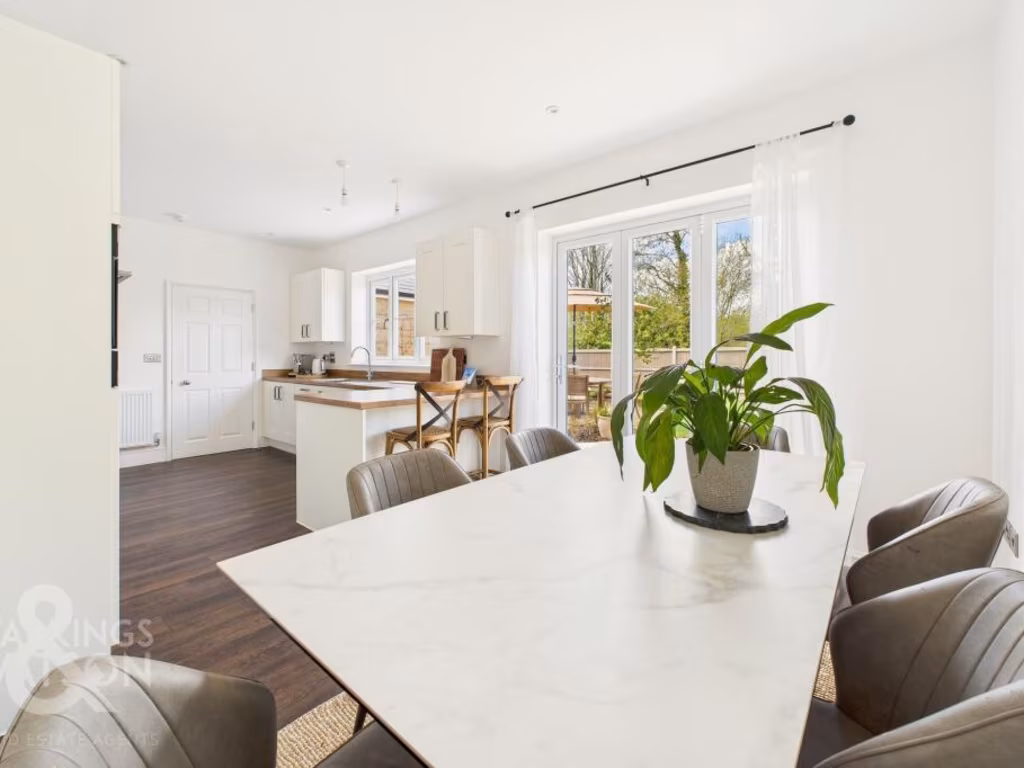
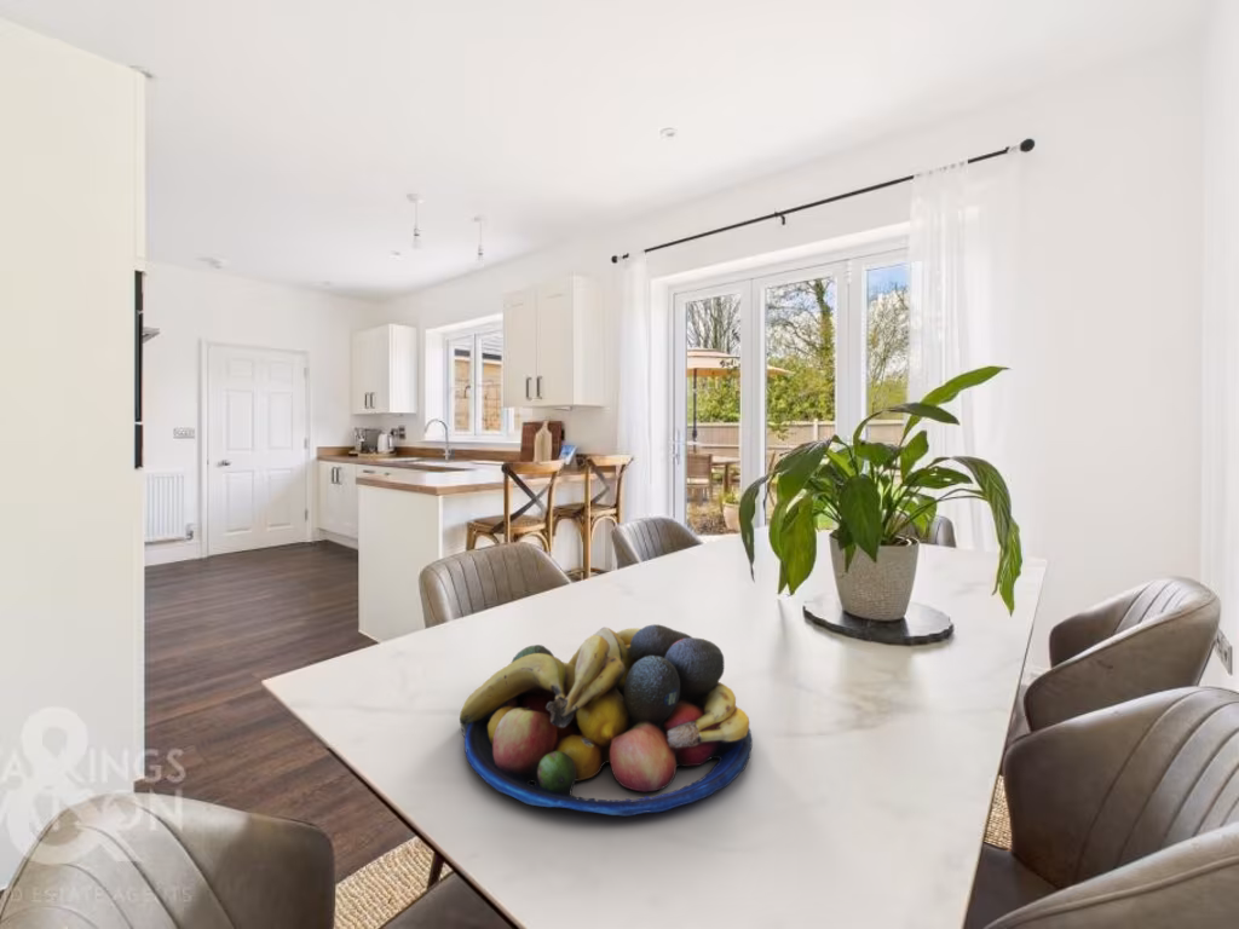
+ fruit bowl (606, 681)
